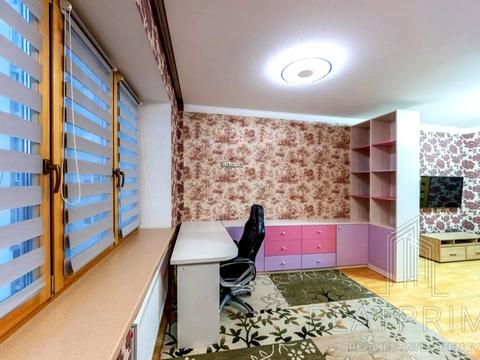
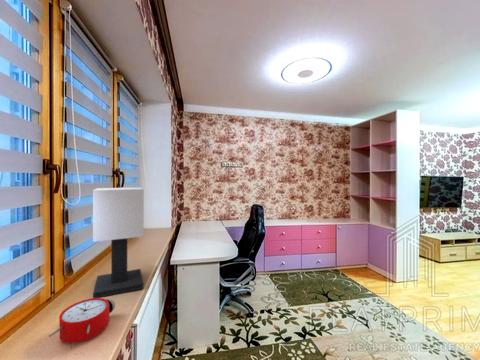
+ table lamp (119, 236)
+ alarm clock (85, 319)
